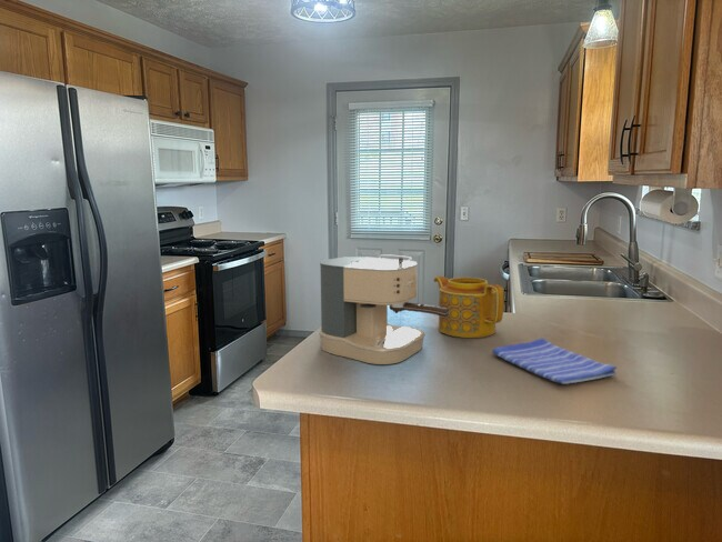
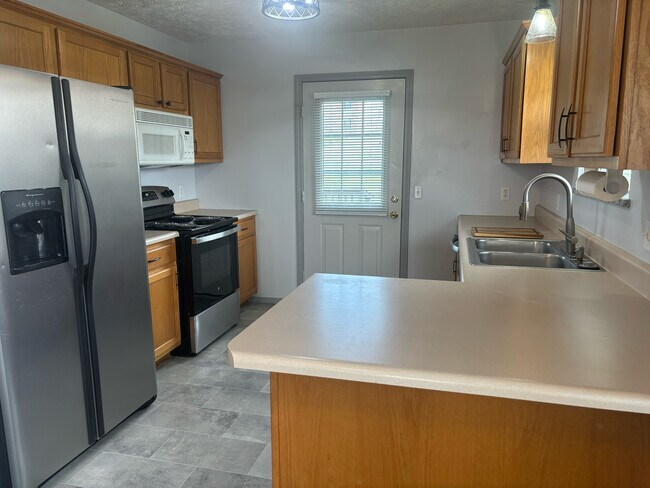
- dish towel (550, 359)
- coffee maker (382, 303)
- teapot (465, 304)
